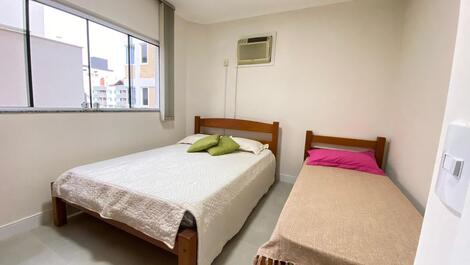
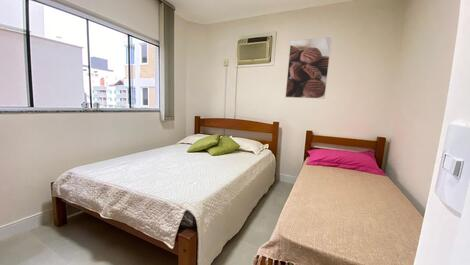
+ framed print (307, 69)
